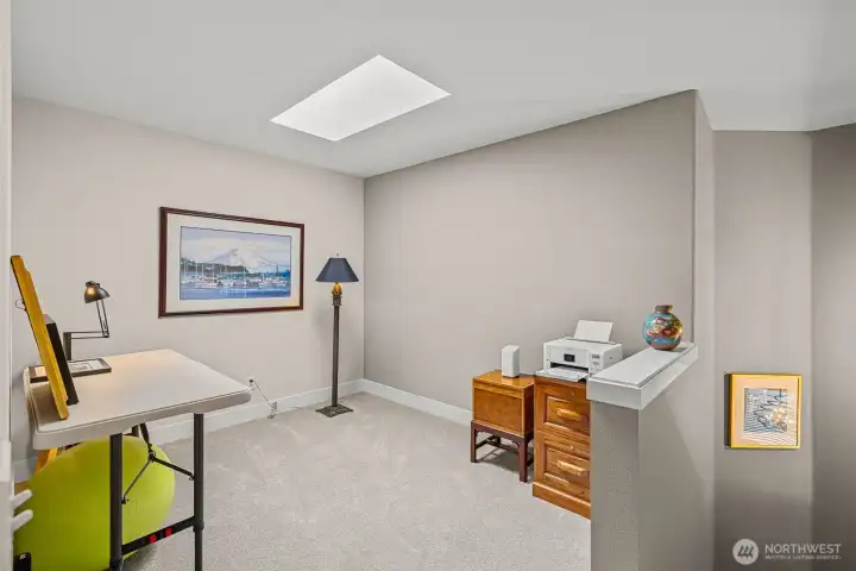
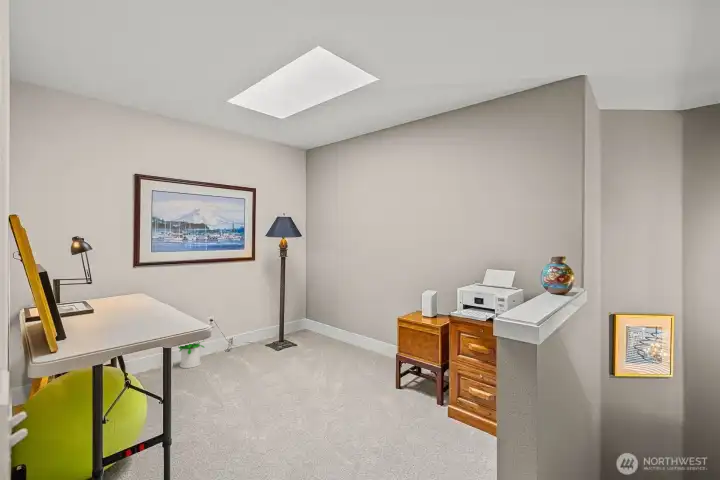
+ potted plant (188, 347)
